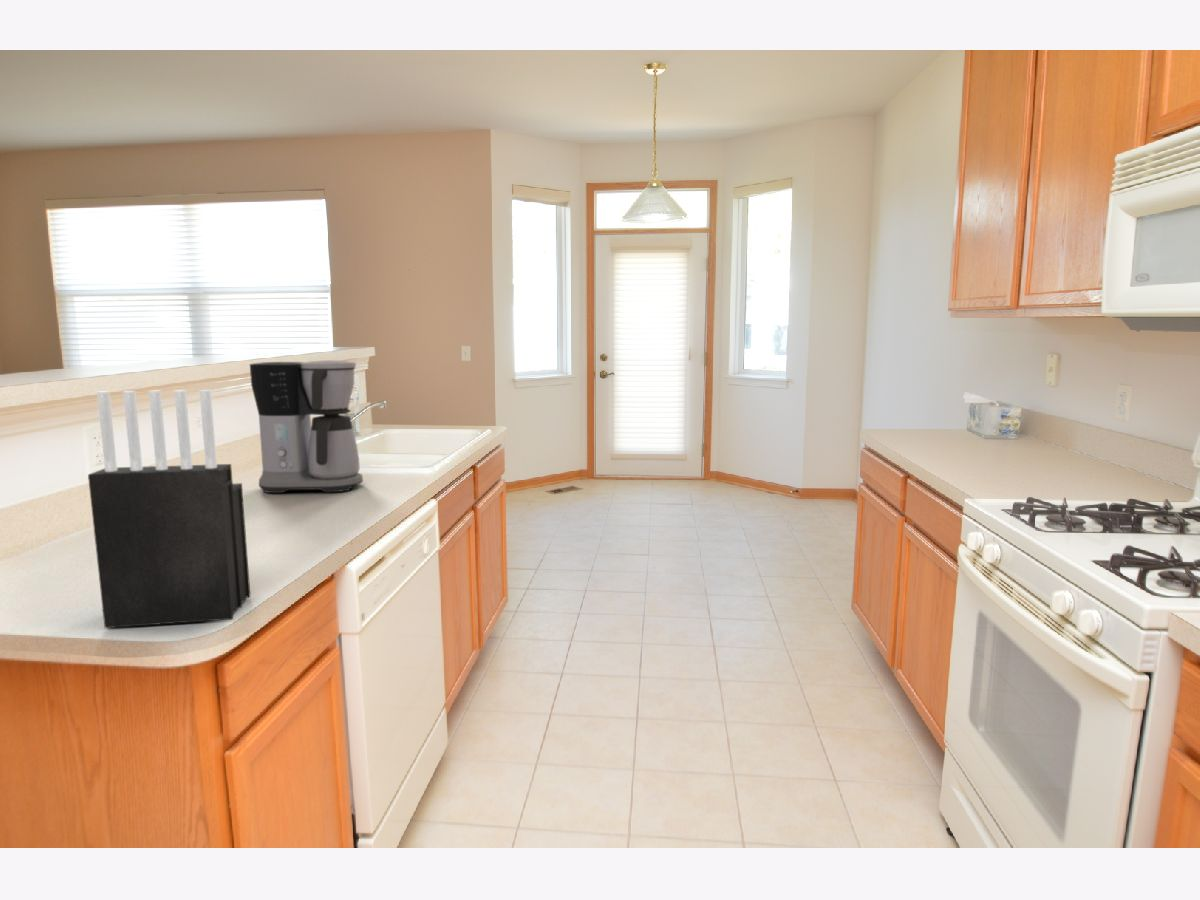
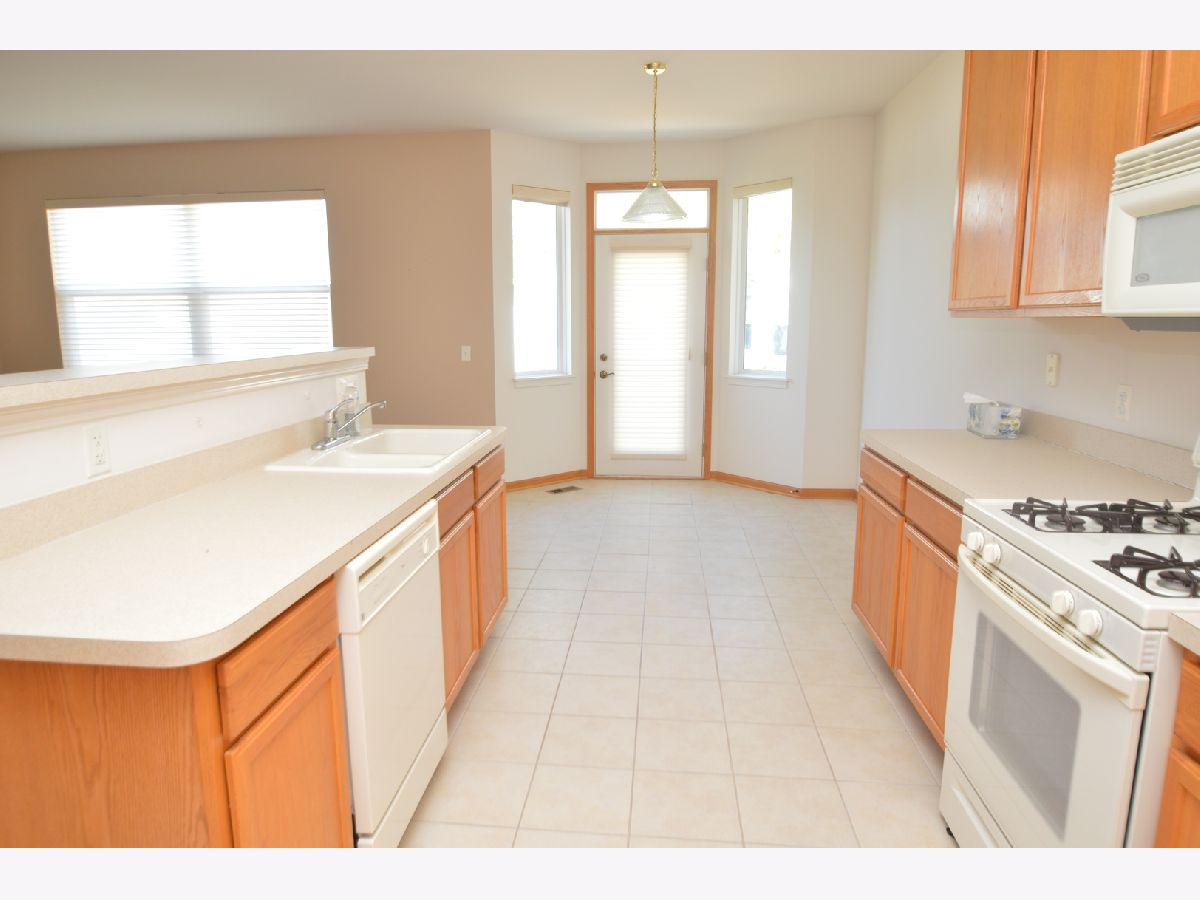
- knife block (174, 501)
- coffee maker (305, 425)
